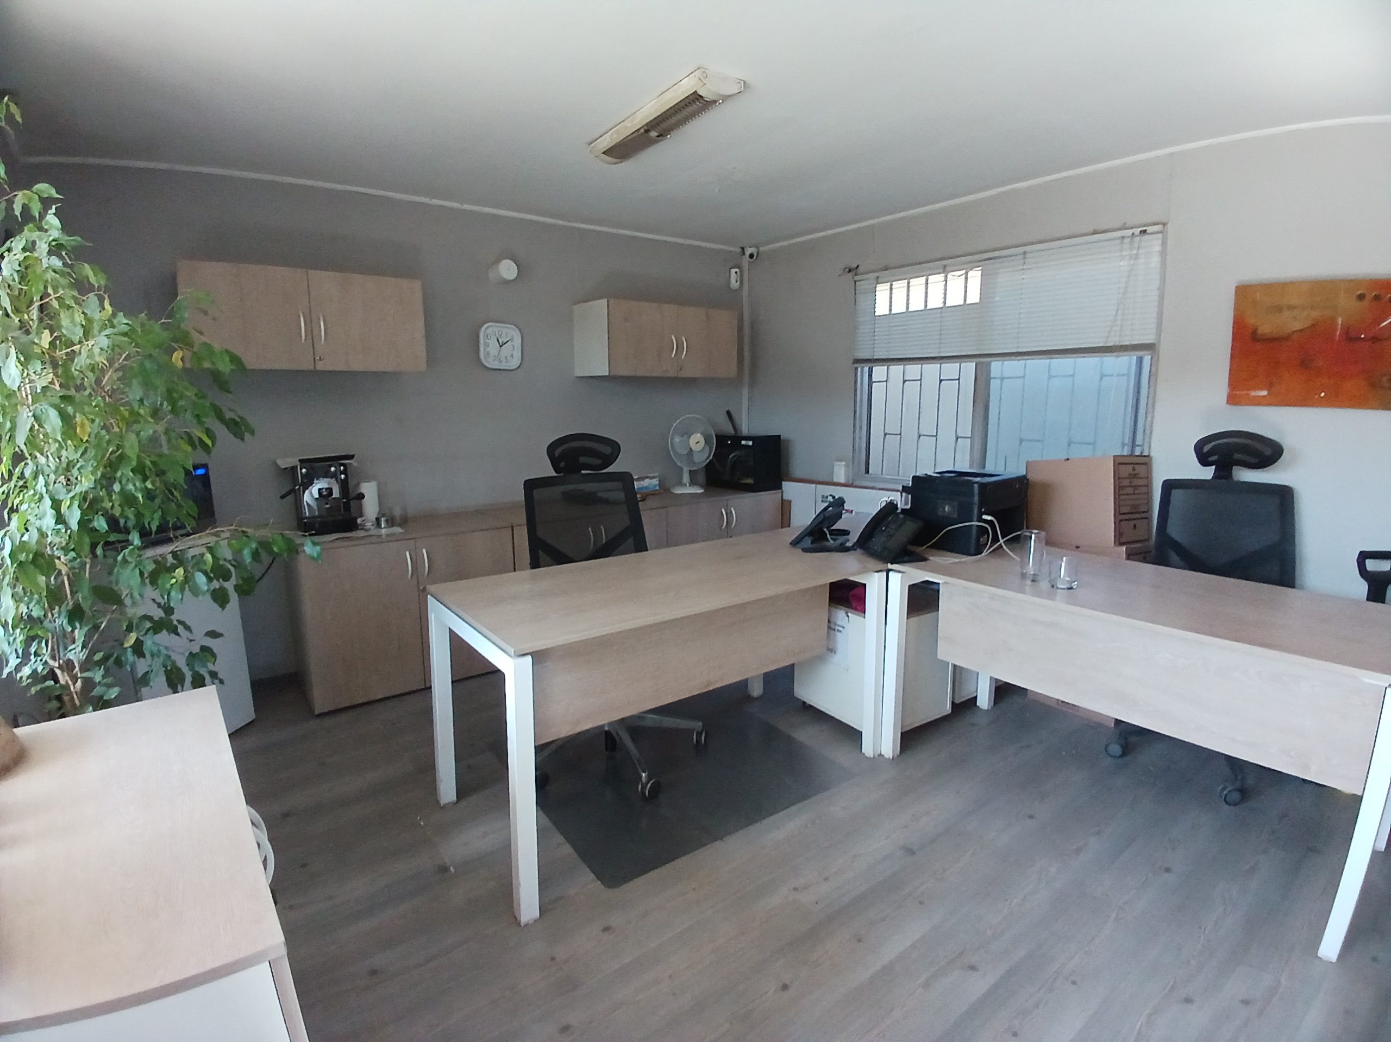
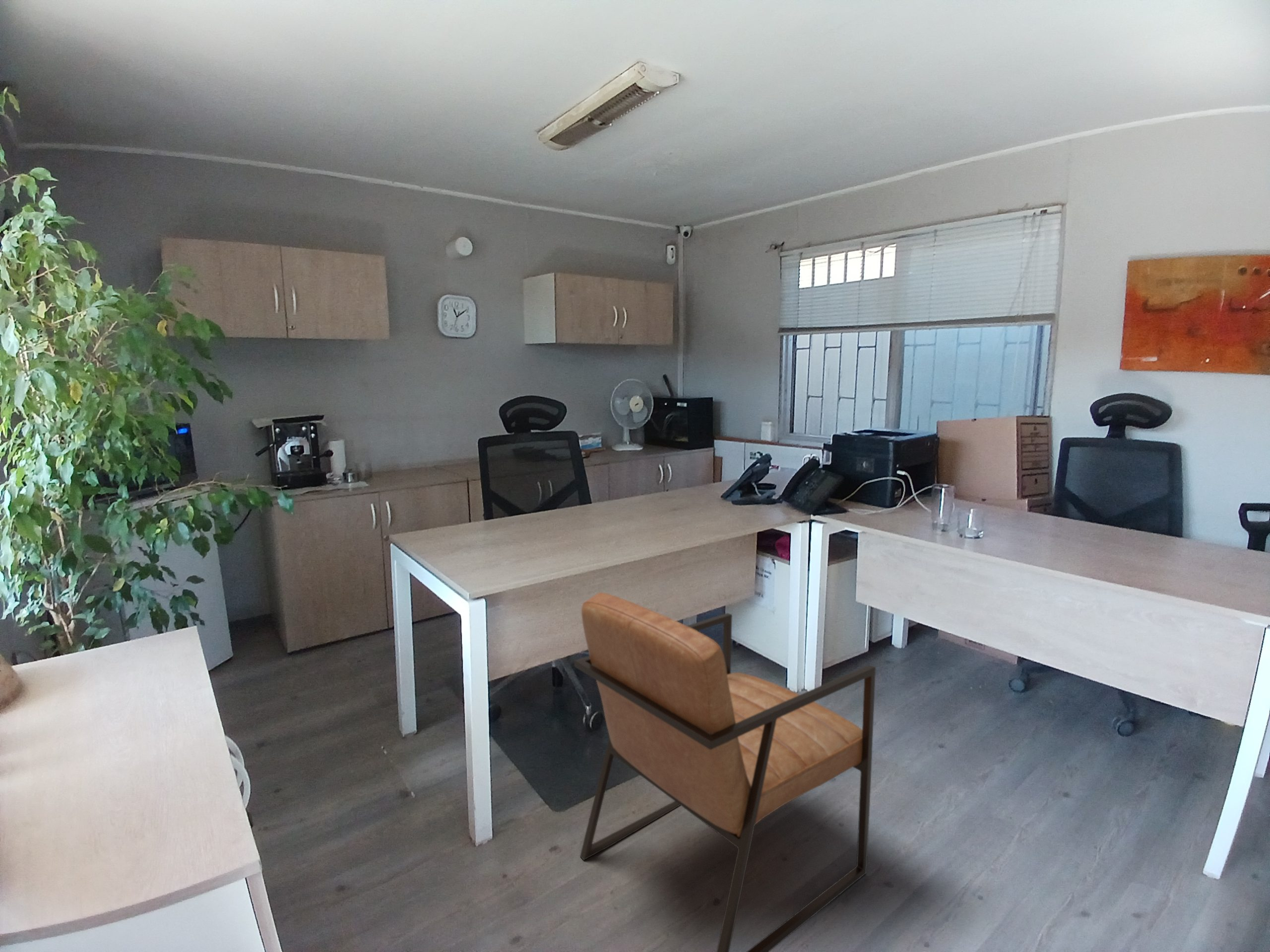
+ chair (723, 731)
